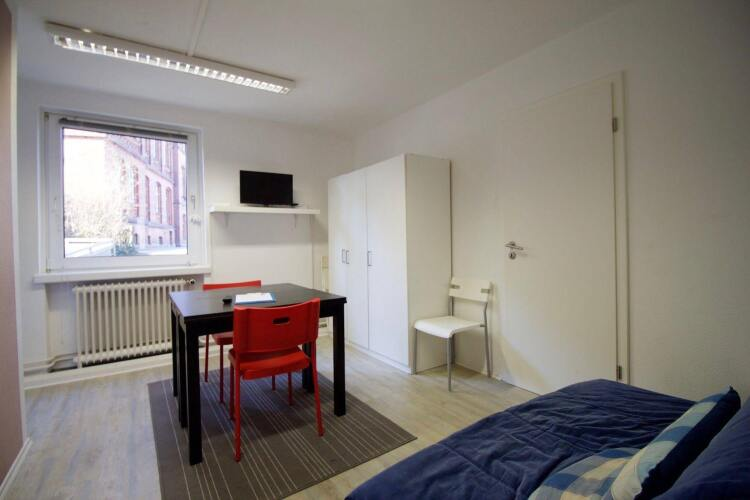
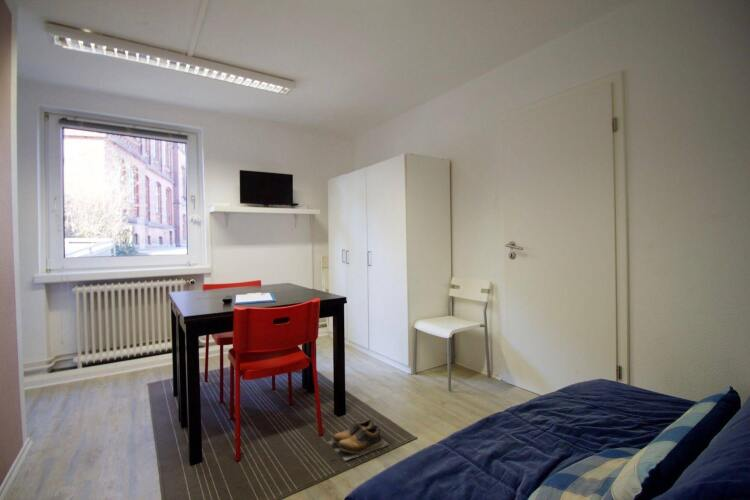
+ shoes (358, 434)
